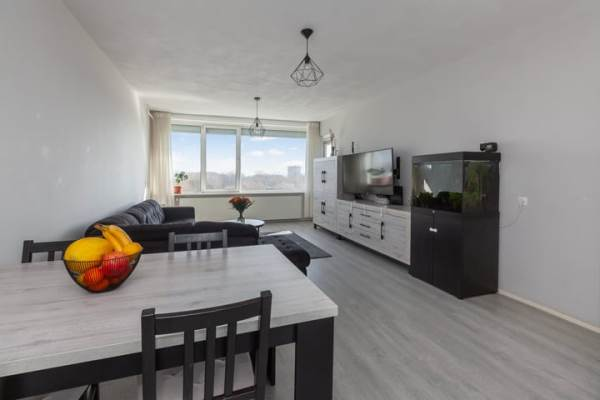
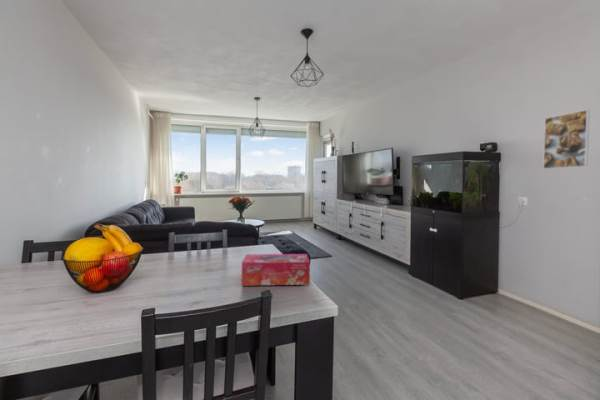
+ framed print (565, 141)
+ tissue box (276, 268)
